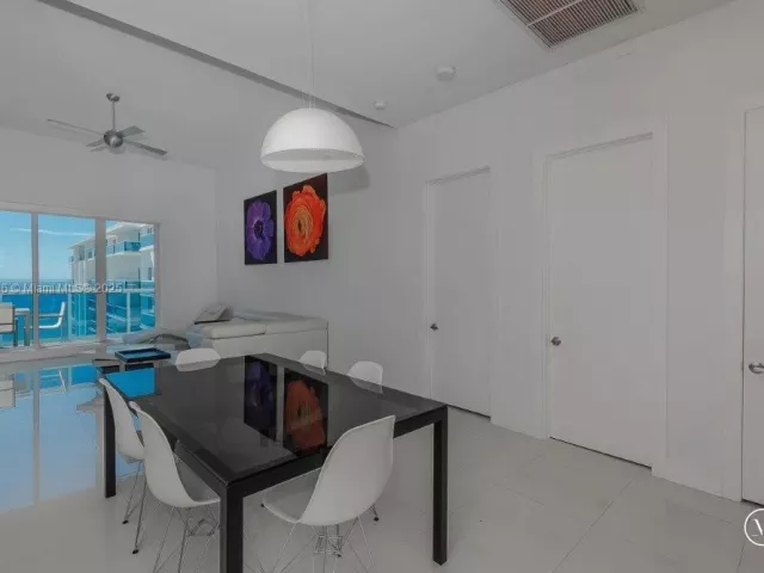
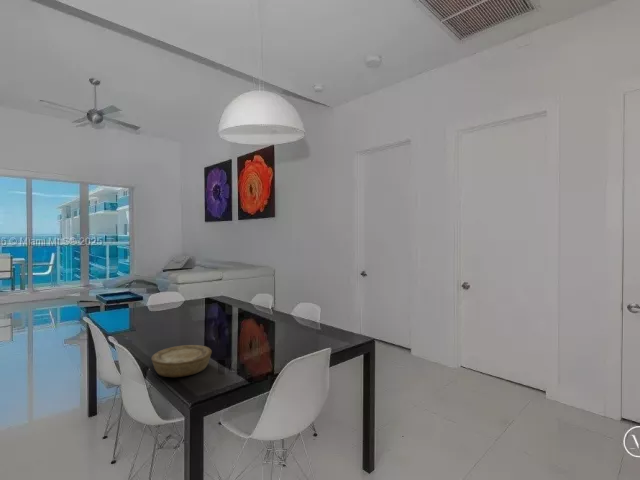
+ bowl (182, 360)
